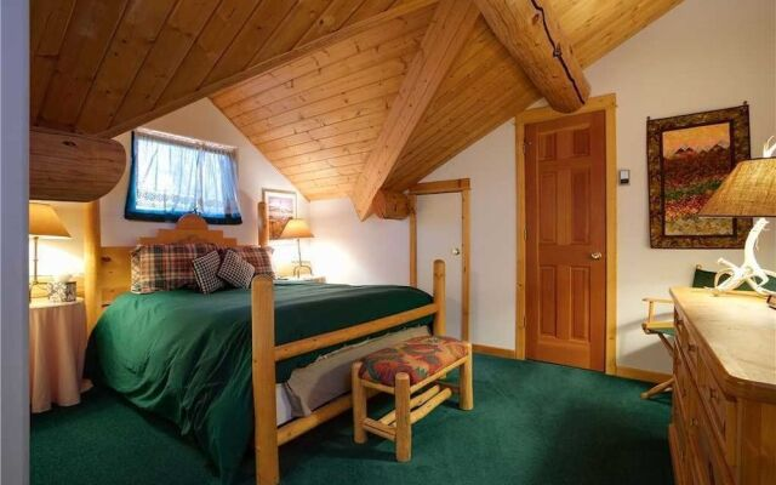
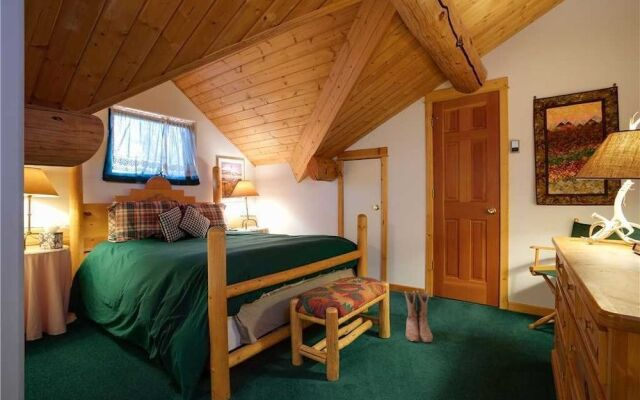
+ boots (418, 313)
